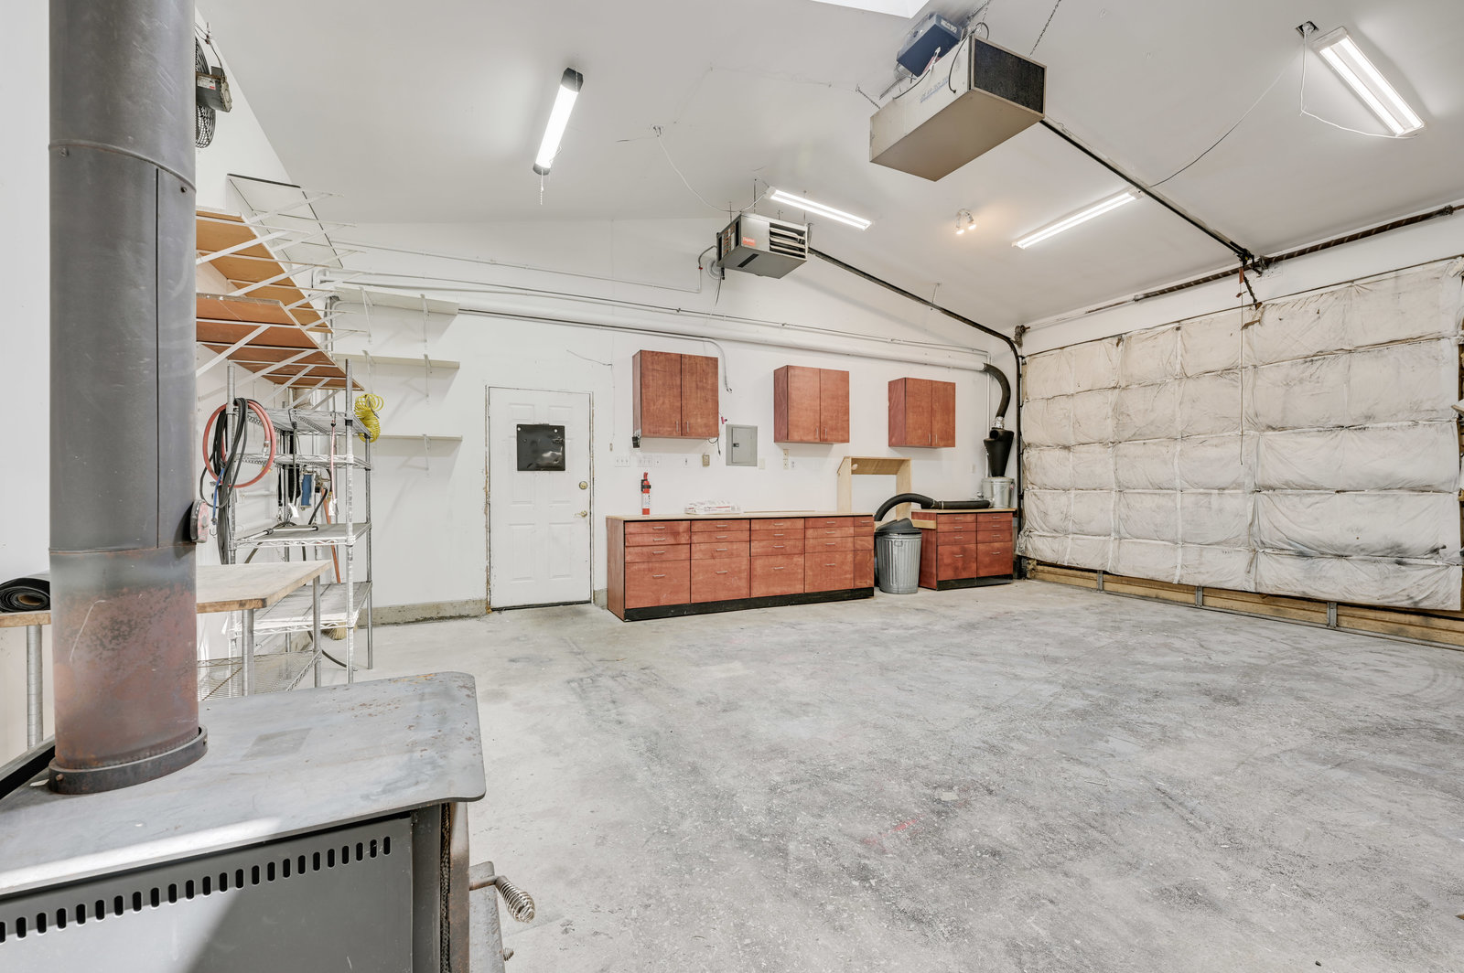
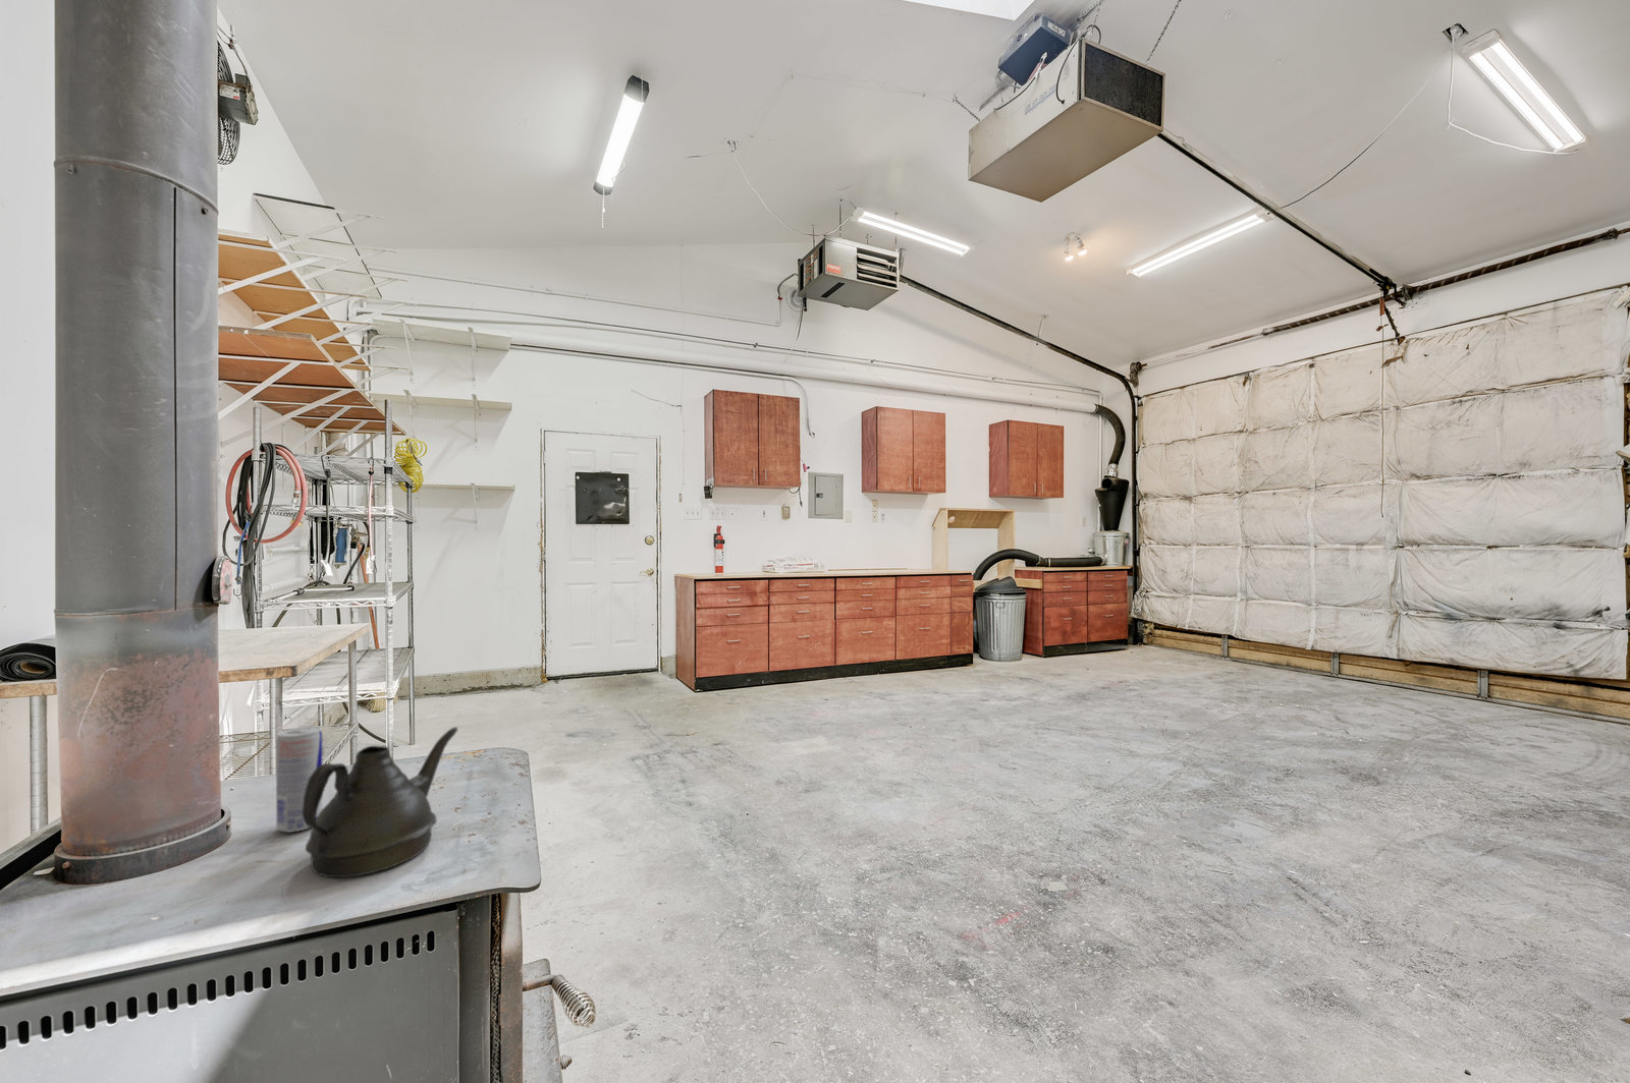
+ teapot (393, 792)
+ beverage can (300, 777)
